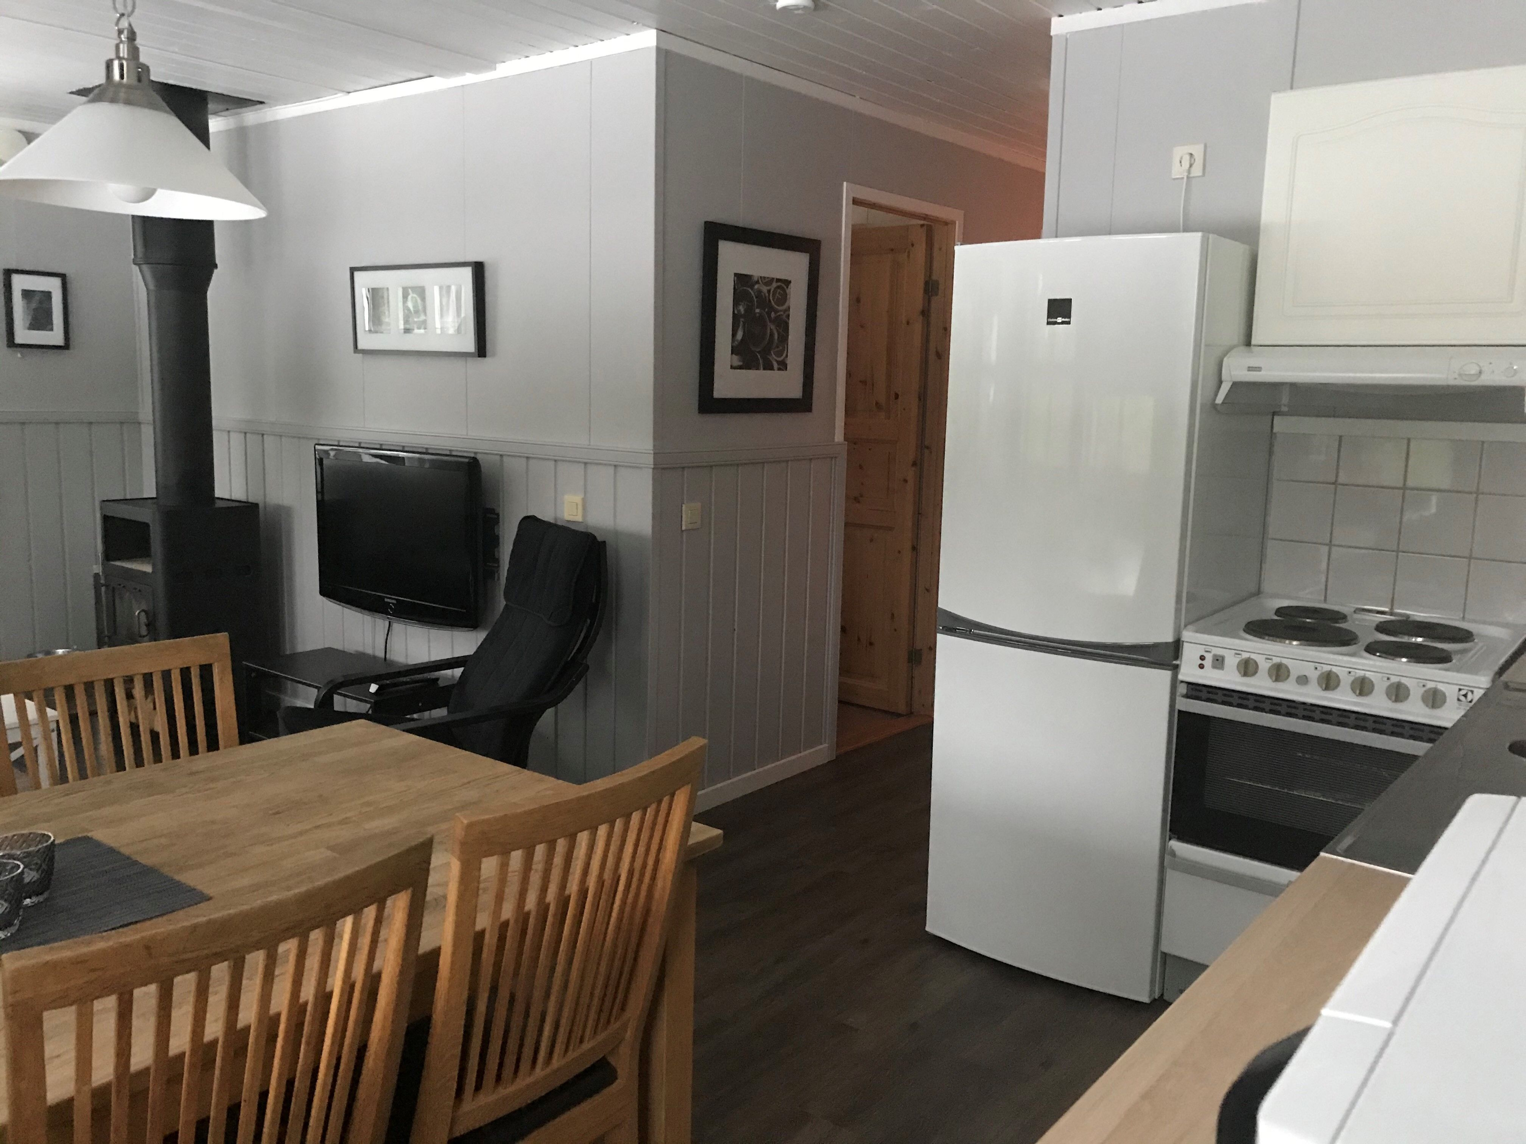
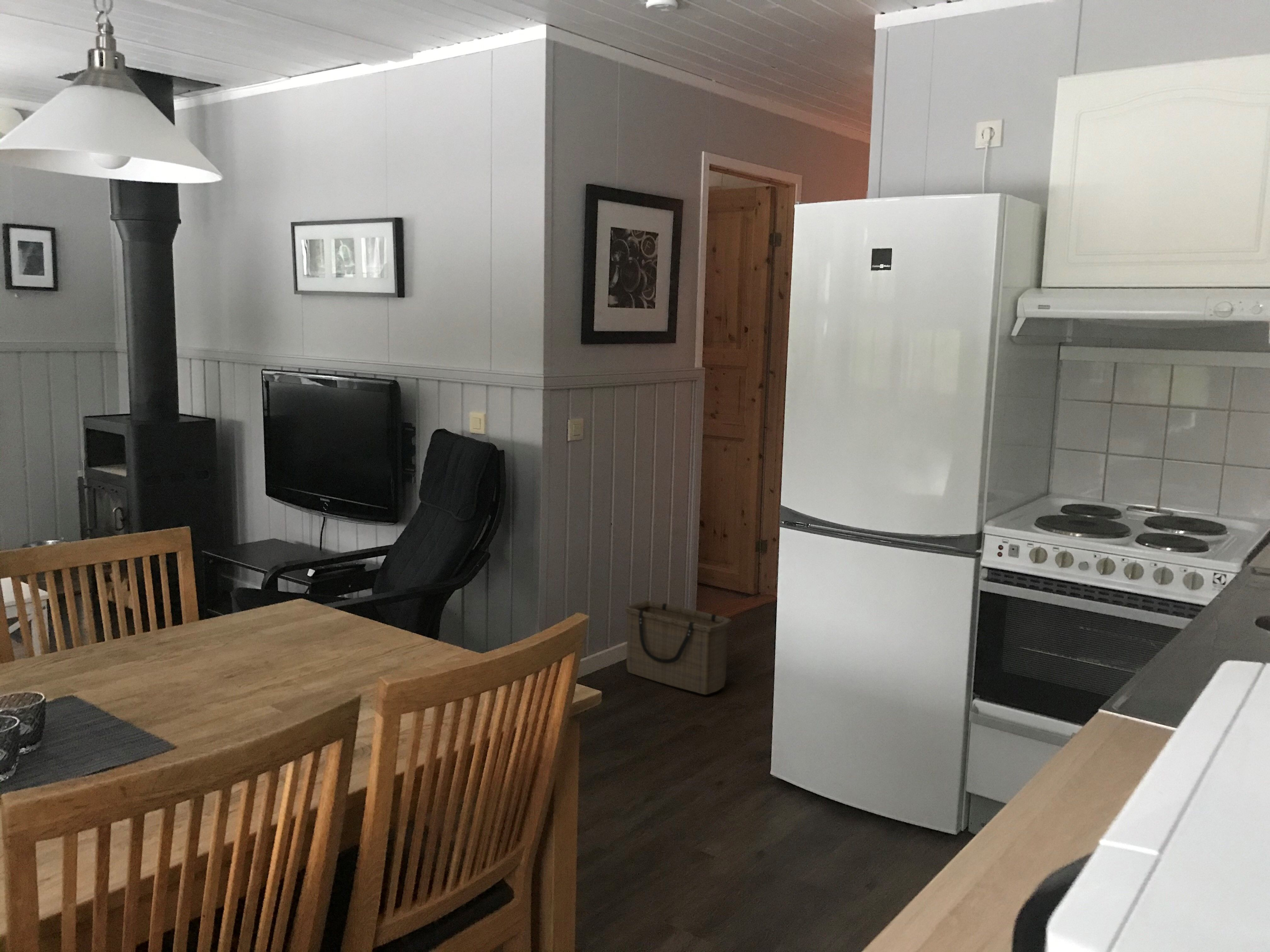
+ basket (676, 646)
